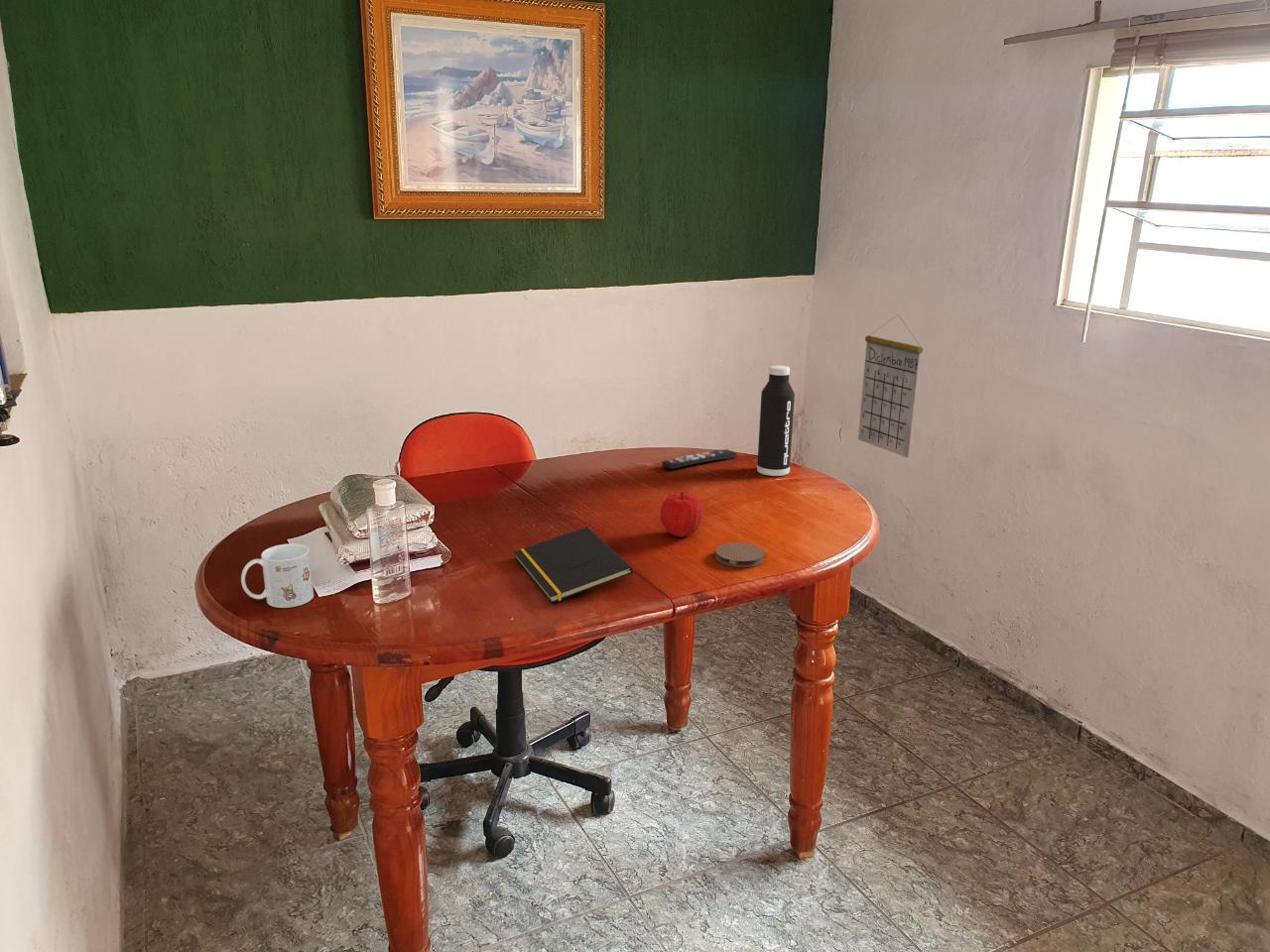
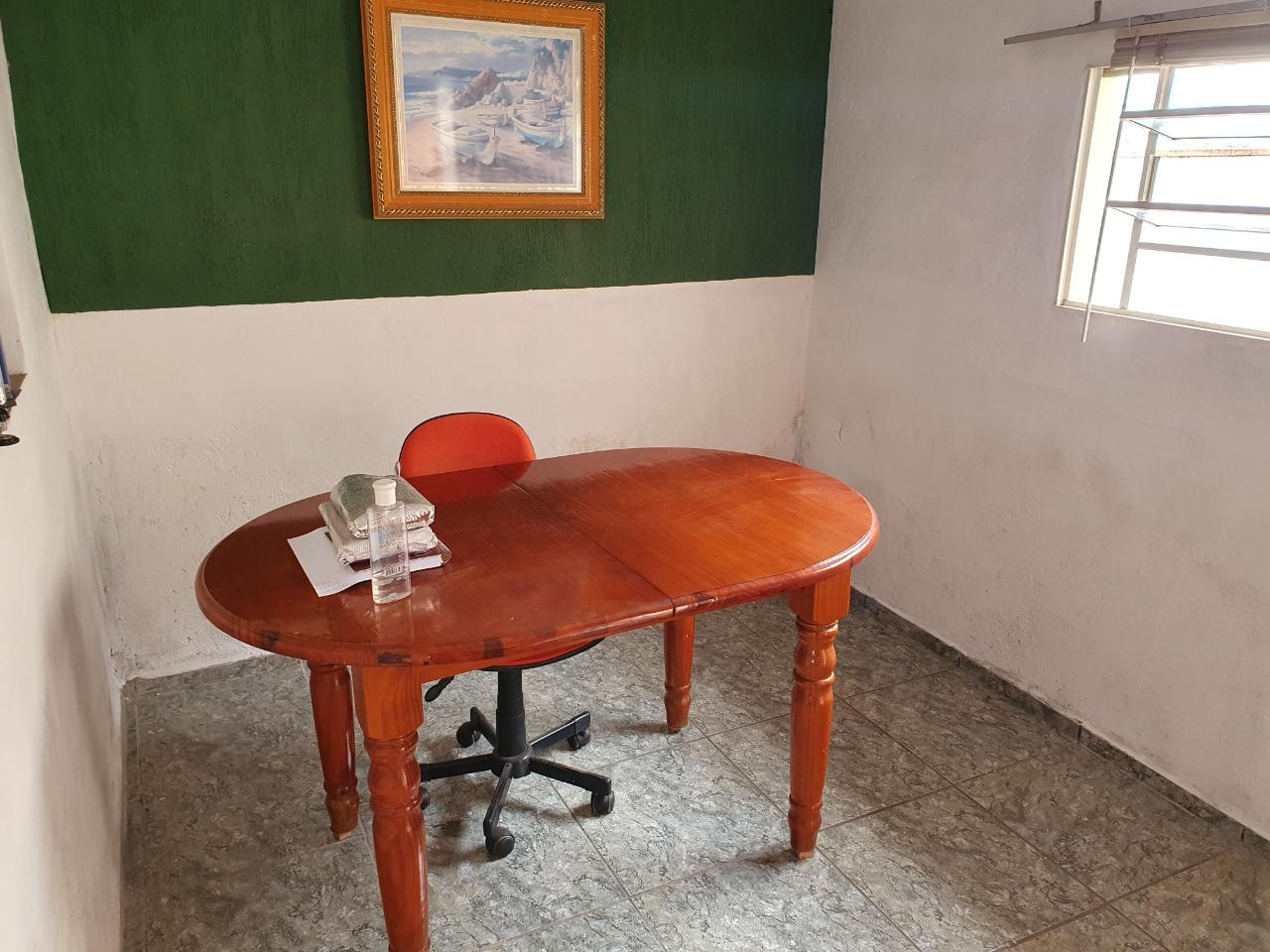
- water bottle (776, 419)
- notepad (571, 562)
- calendar (889, 383)
- mug (277, 577)
- fruit (682, 513)
- remote control (699, 458)
- coaster (739, 554)
